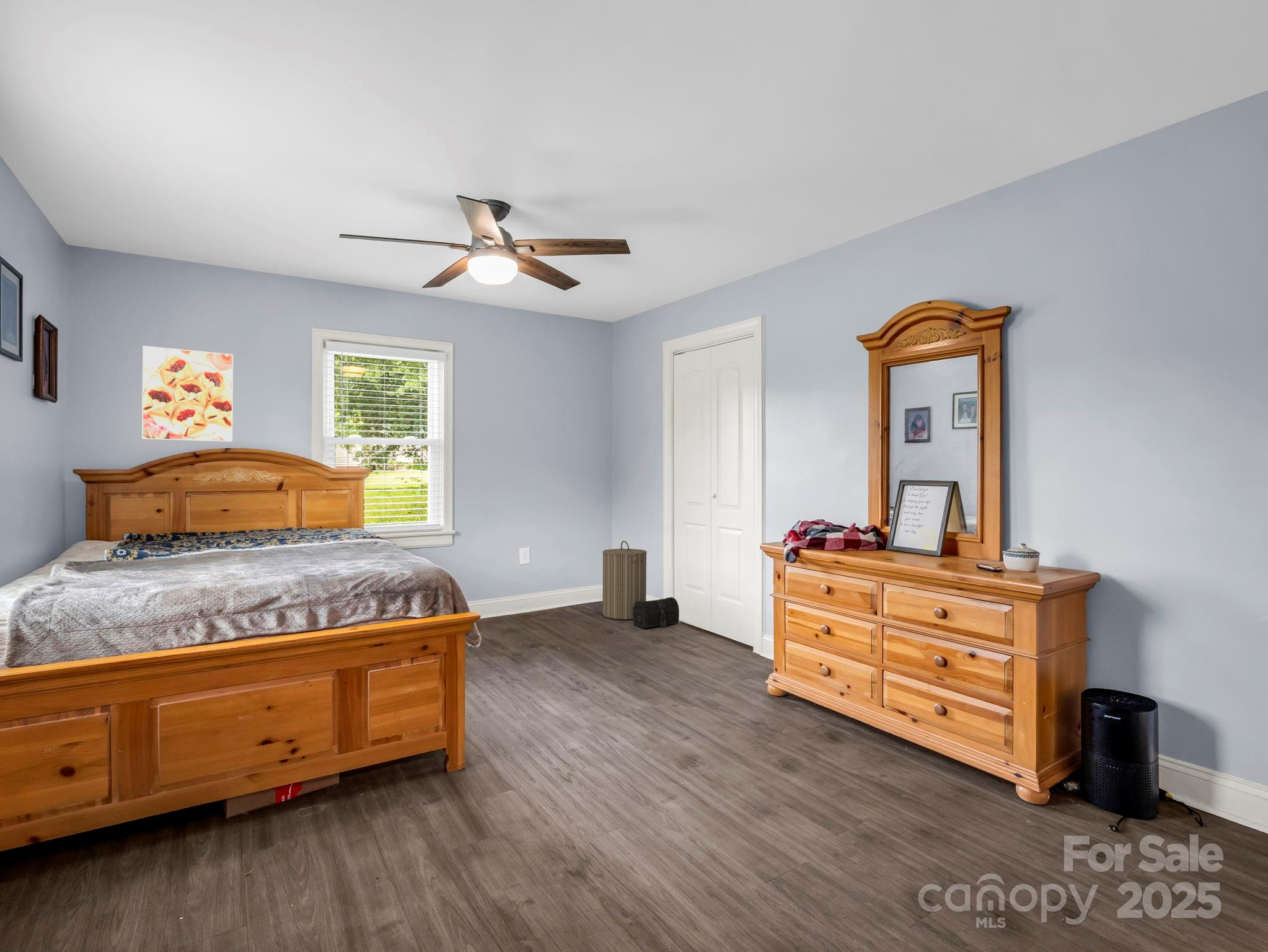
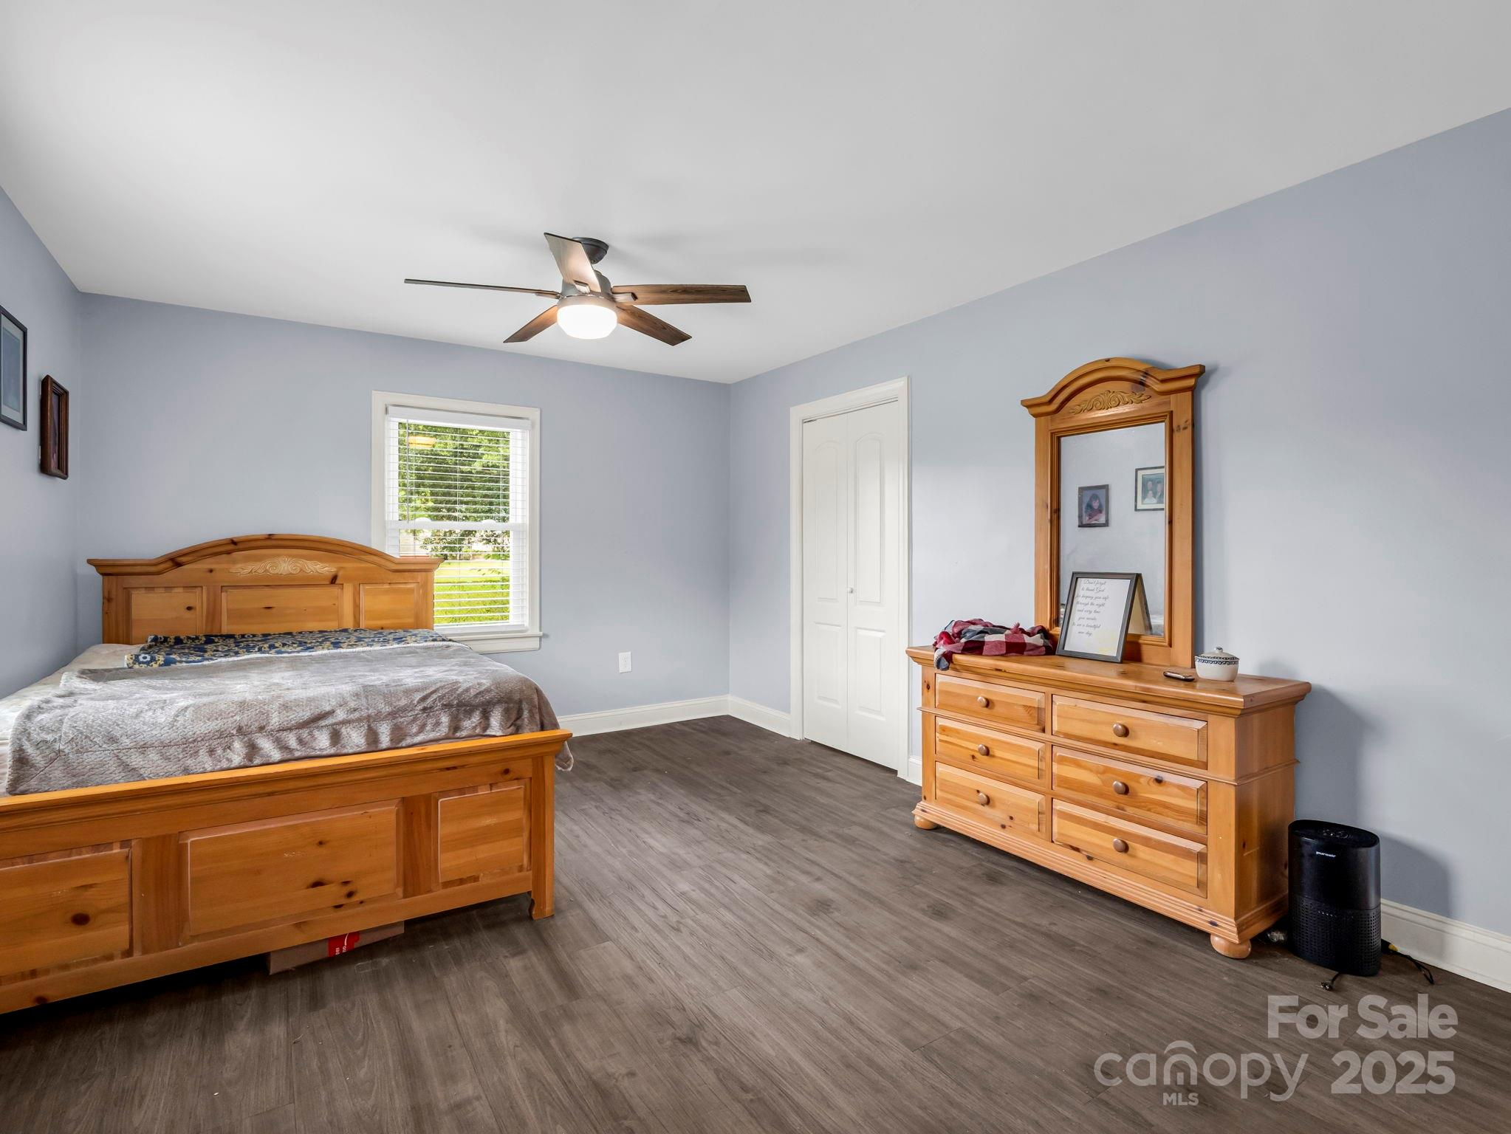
- treasure chest (656, 612)
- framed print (189, 395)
- laundry hamper (624, 578)
